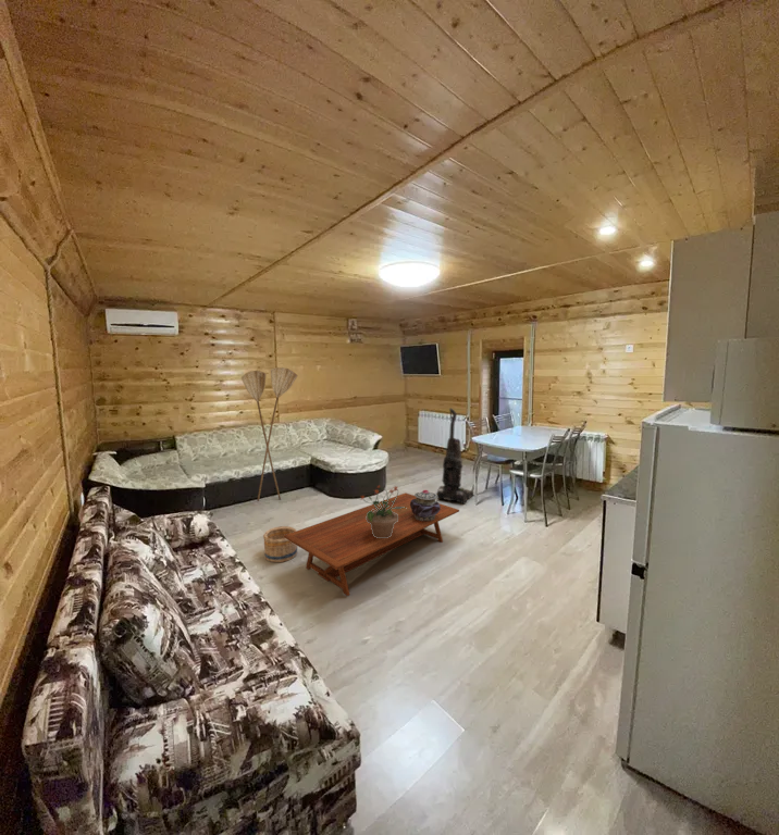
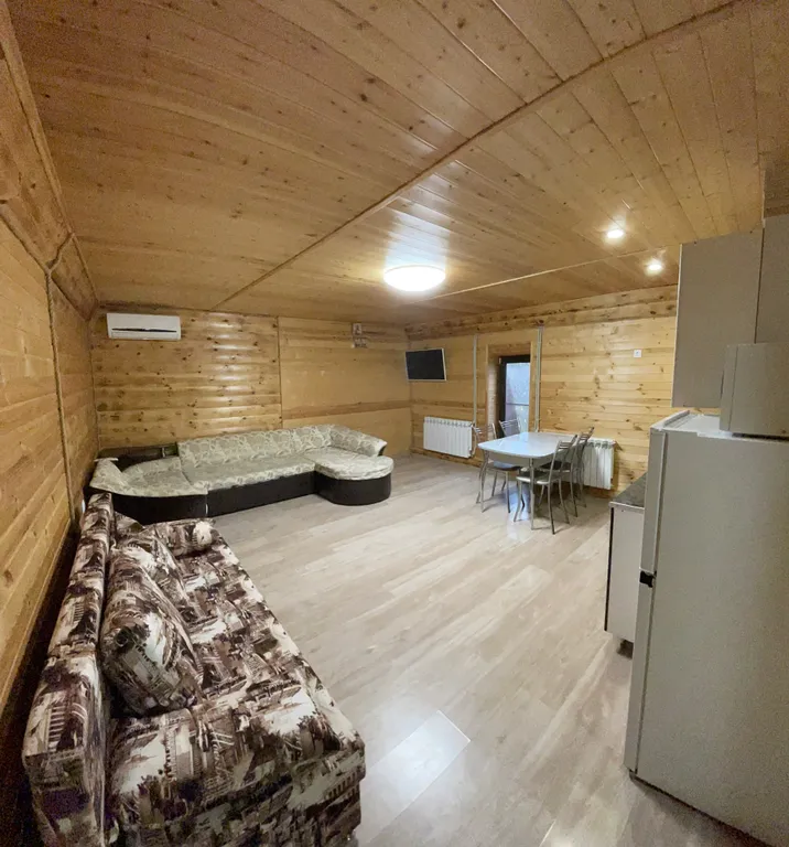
- basket (281, 544)
- coffee table (379, 538)
- floor lamp (270, 435)
- potted plant (384, 510)
- vacuum cleaner (456, 452)
- decorative container (424, 503)
